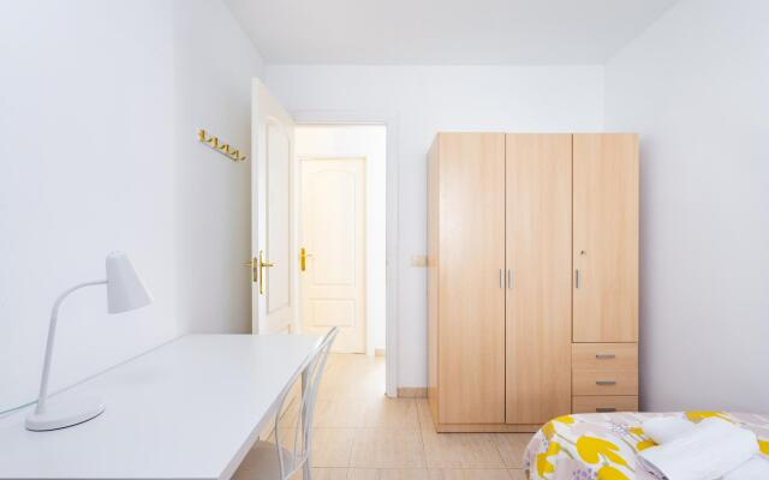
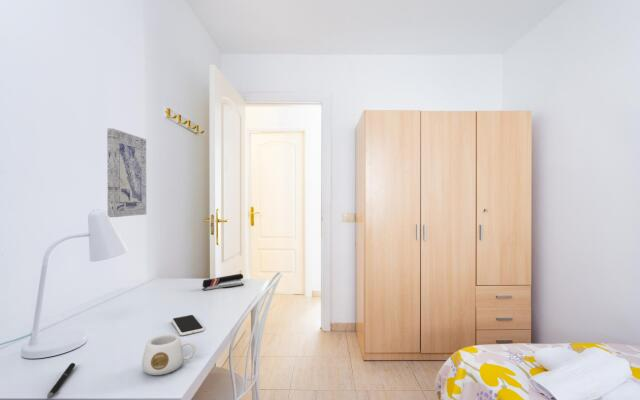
+ stapler (223, 281)
+ pen (61, 380)
+ smartphone (187, 324)
+ wall art (128, 175)
+ mug (169, 353)
